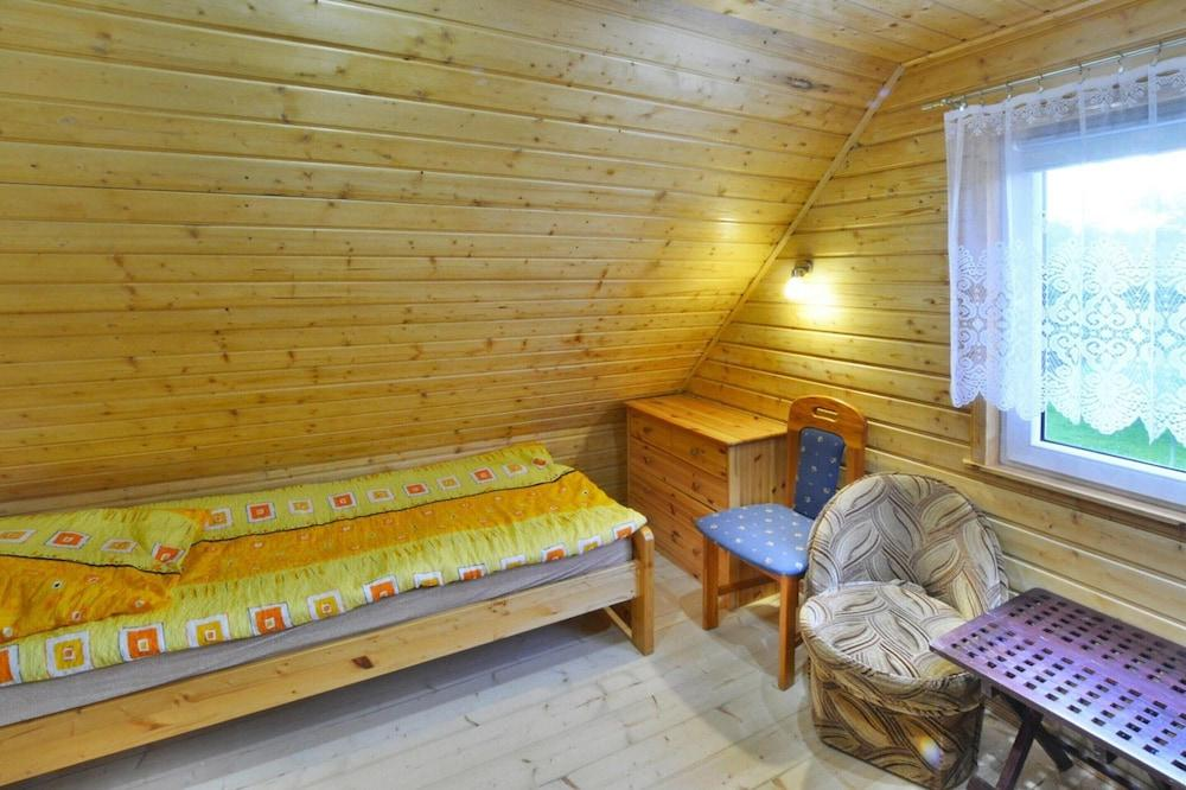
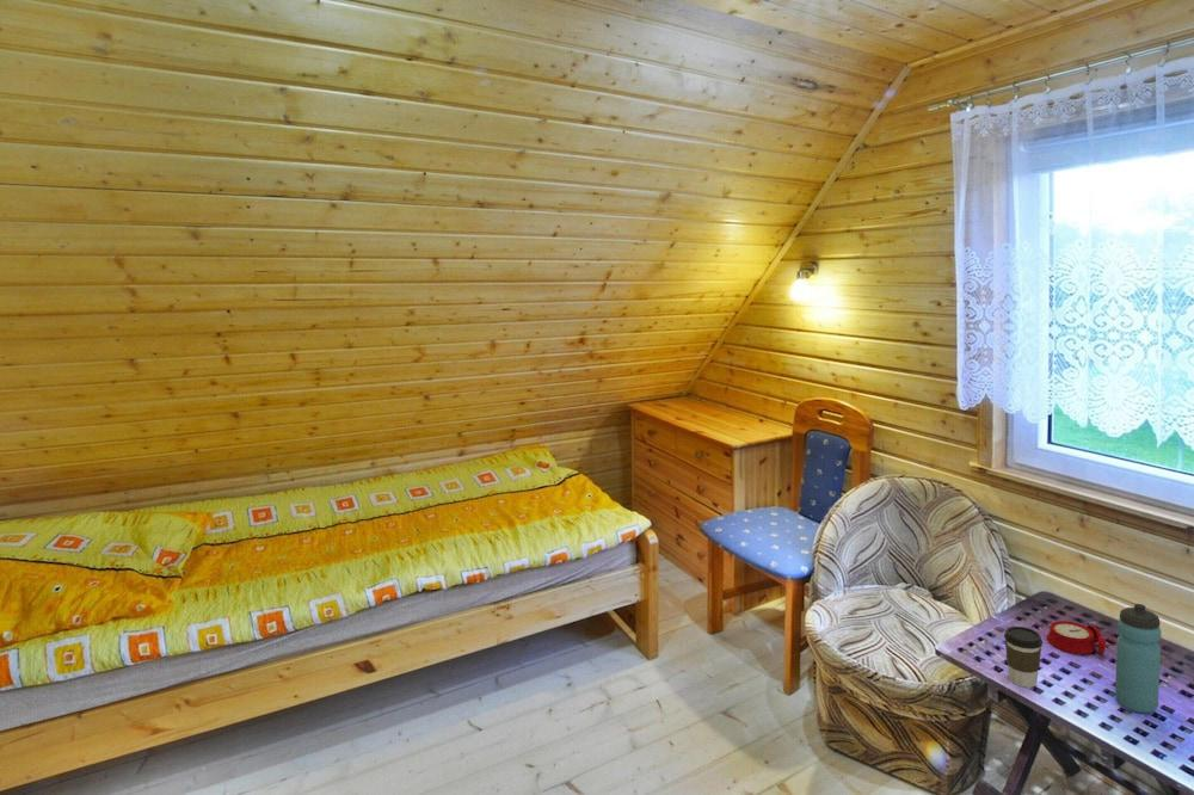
+ coffee cup (1022, 657)
+ water bottle (1138, 655)
+ alarm clock (1078, 637)
